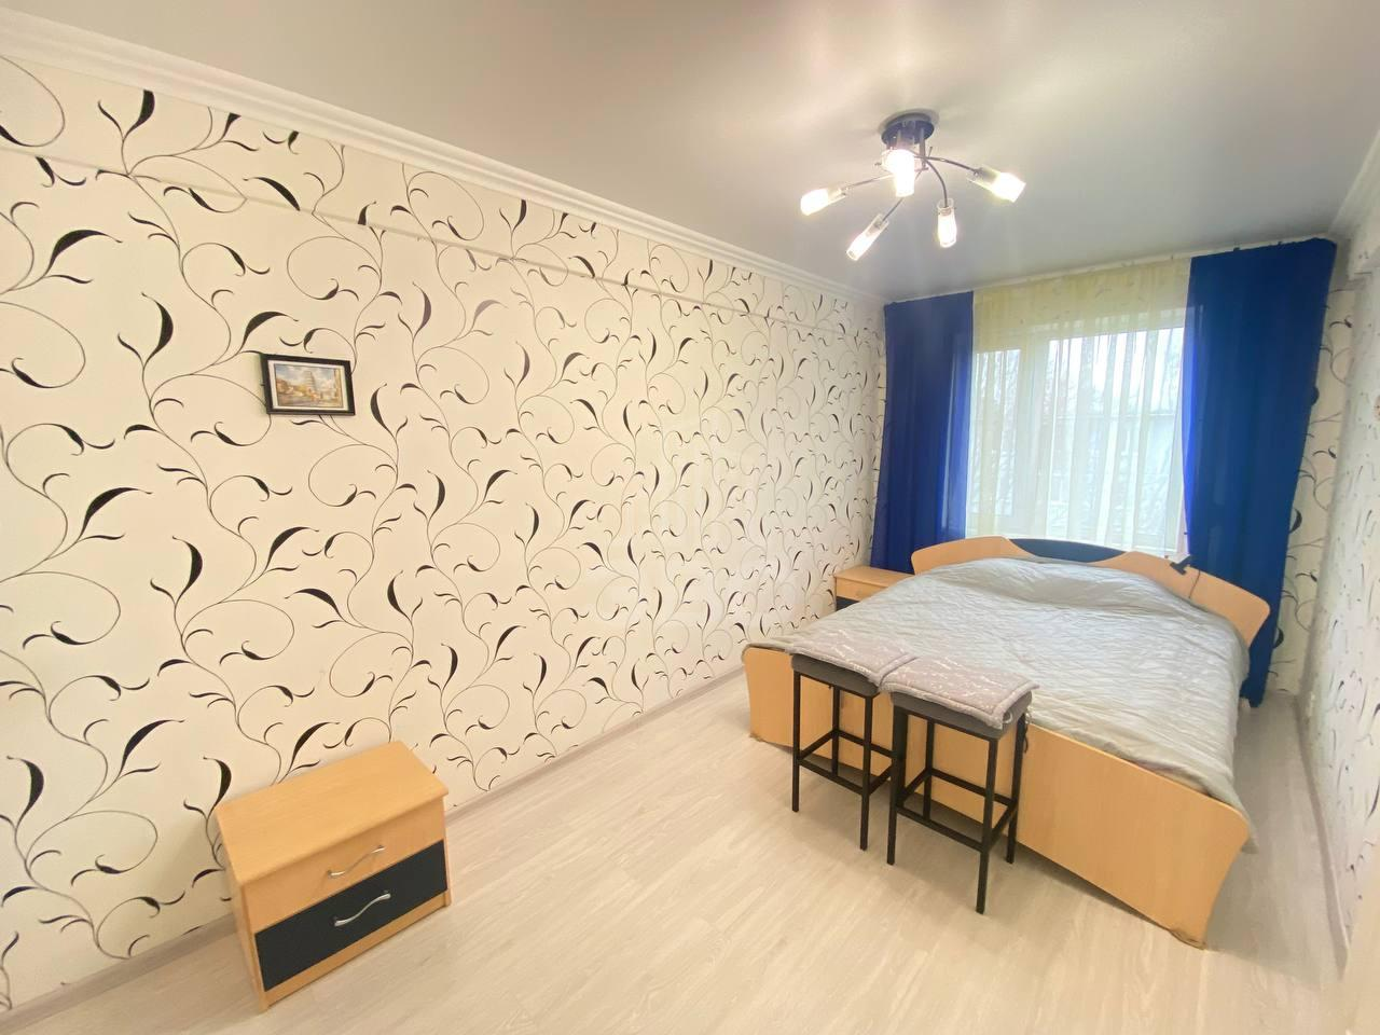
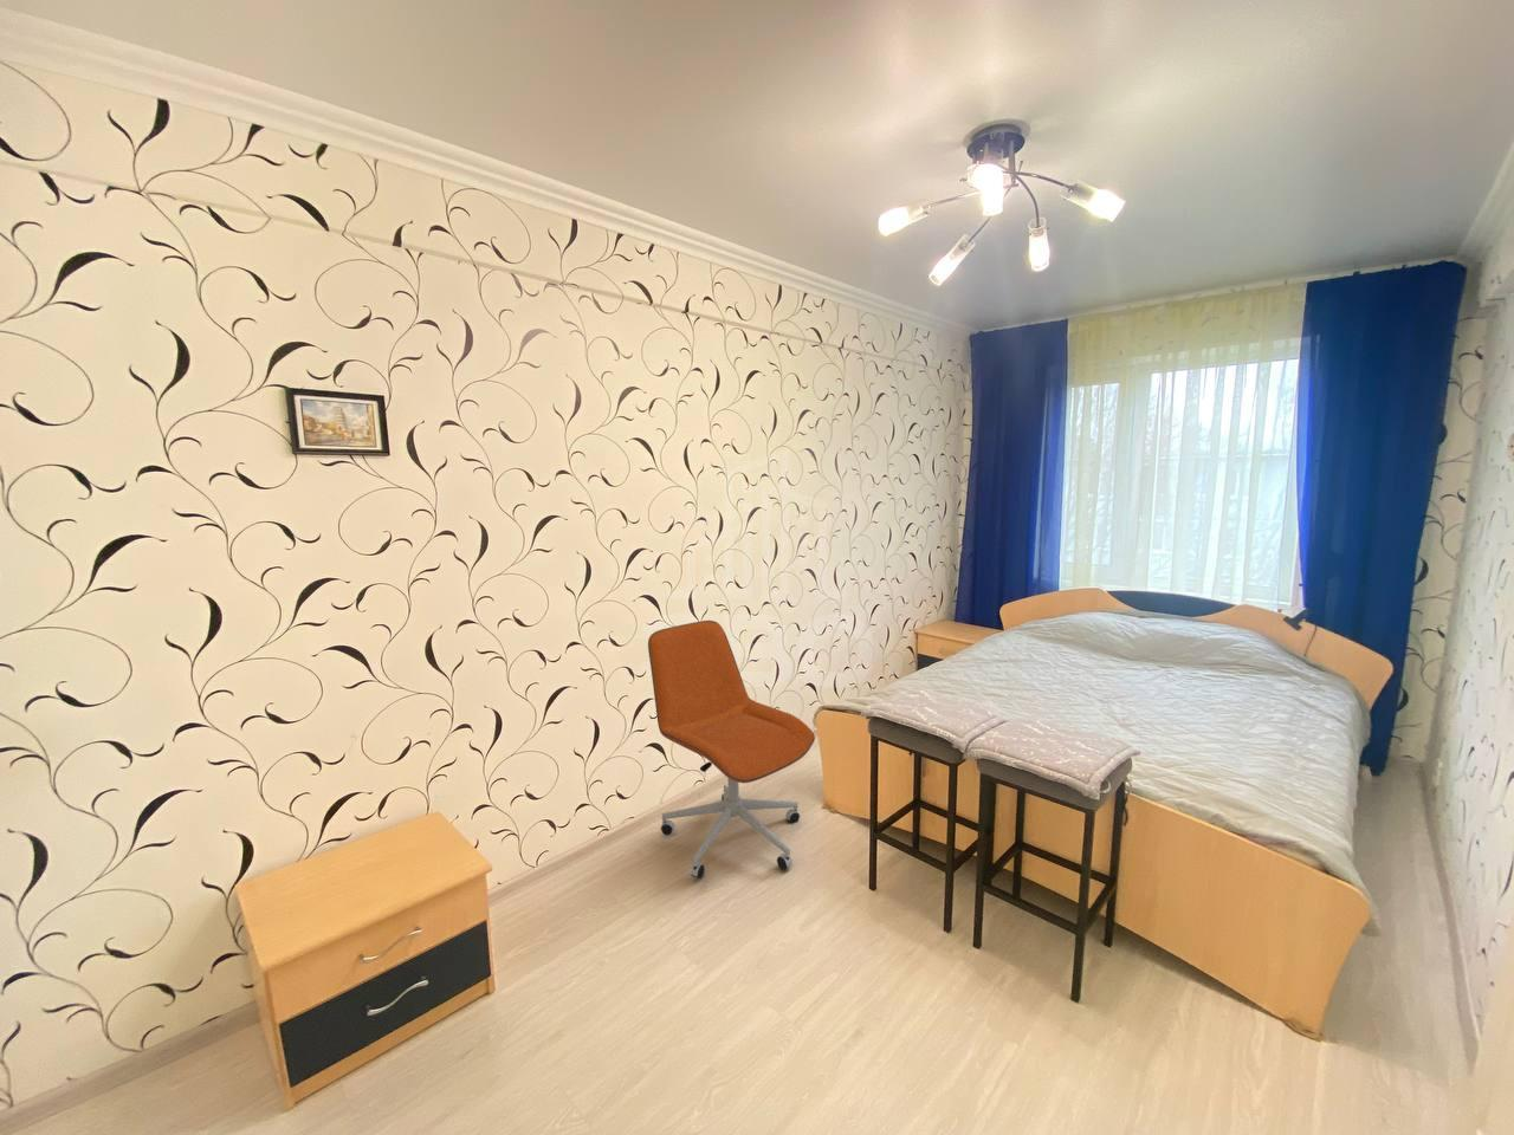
+ office chair (731, 739)
